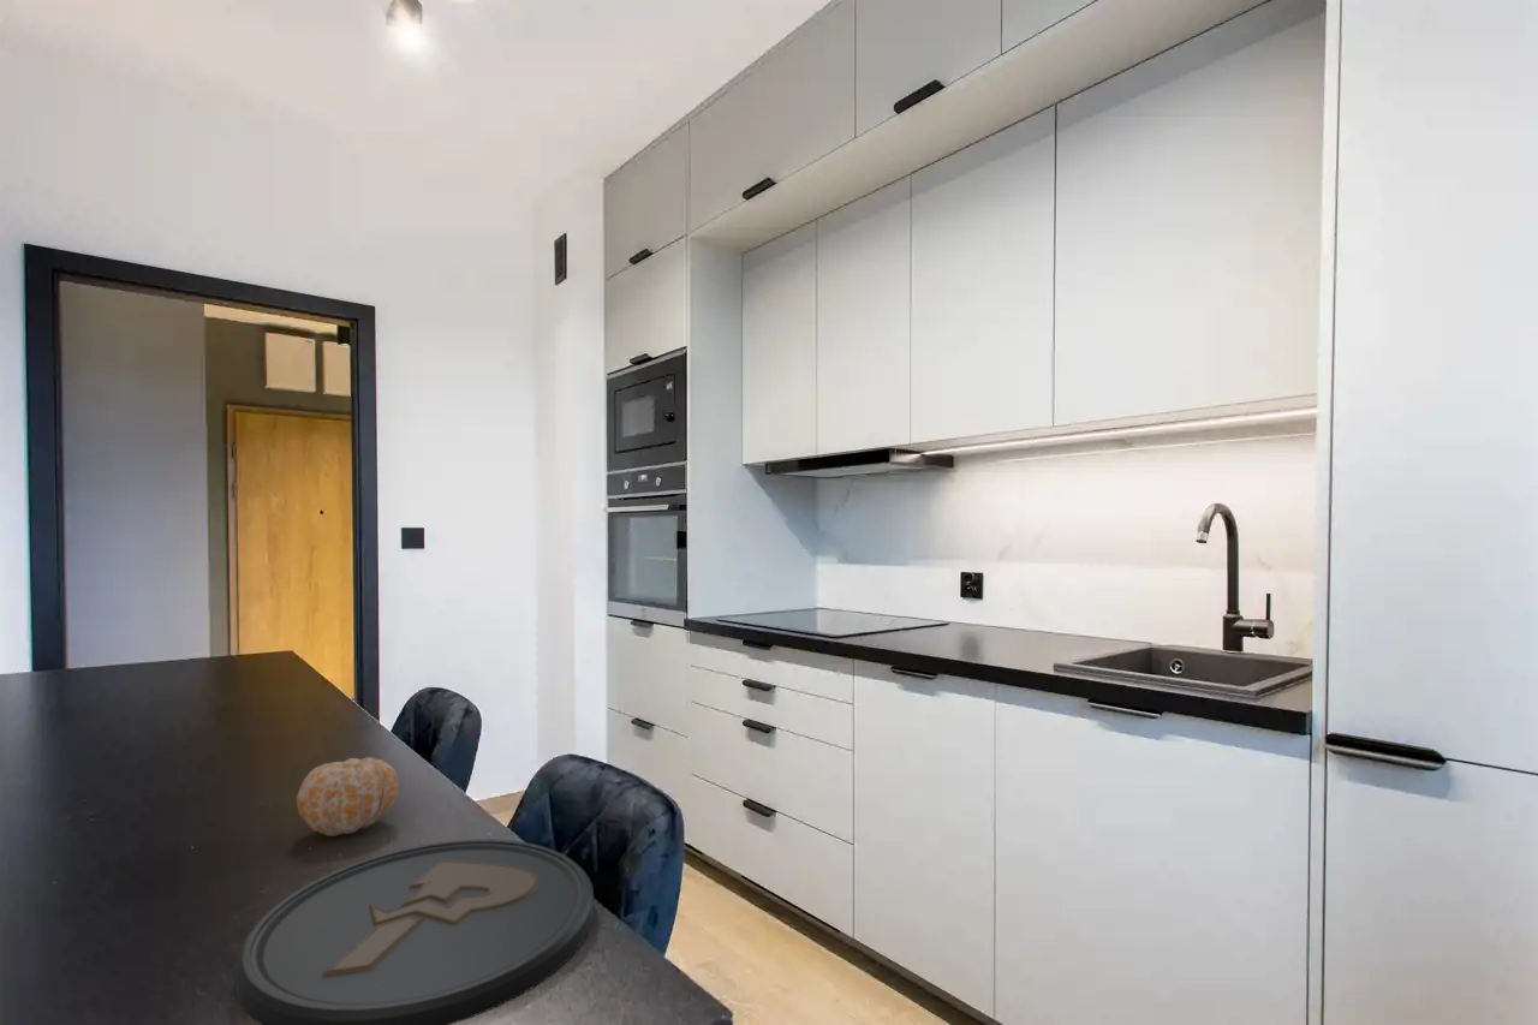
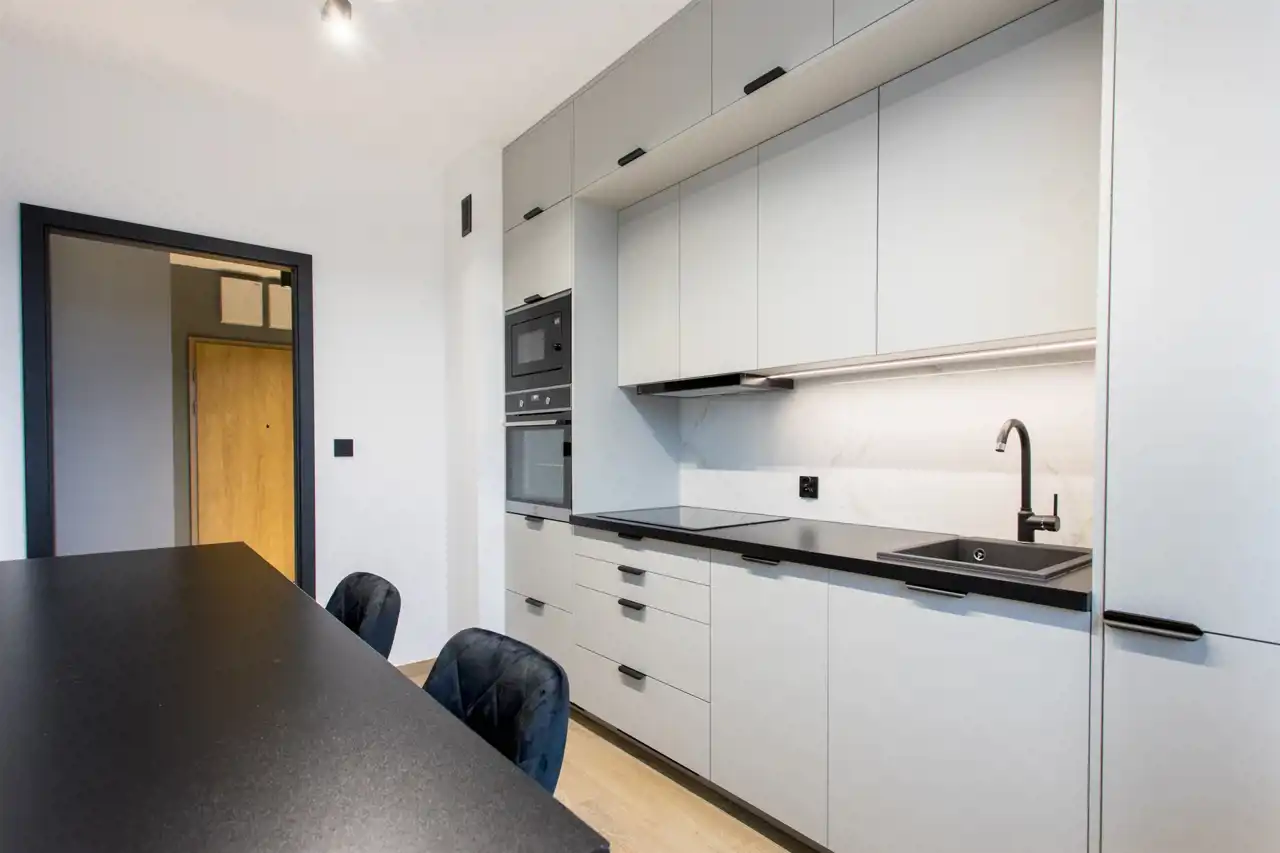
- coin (429, 920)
- fruit (348, 794)
